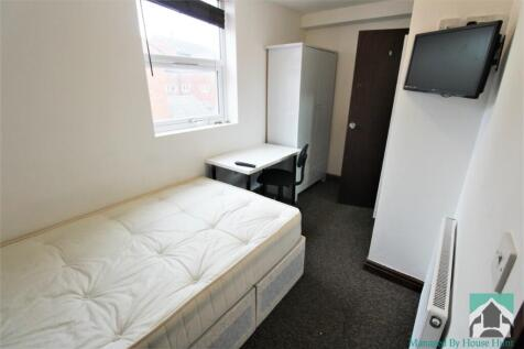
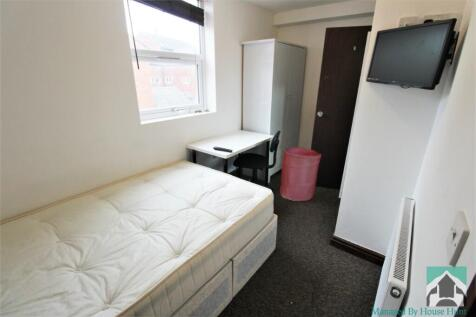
+ laundry hamper (299, 172)
